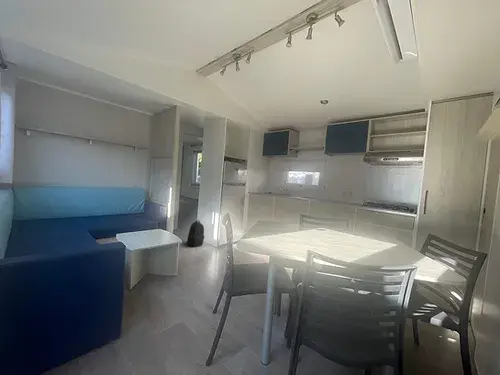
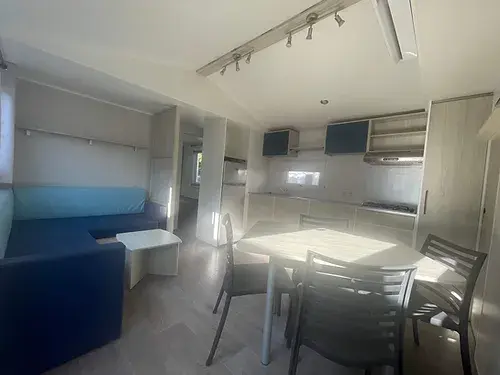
- backpack (196, 232)
